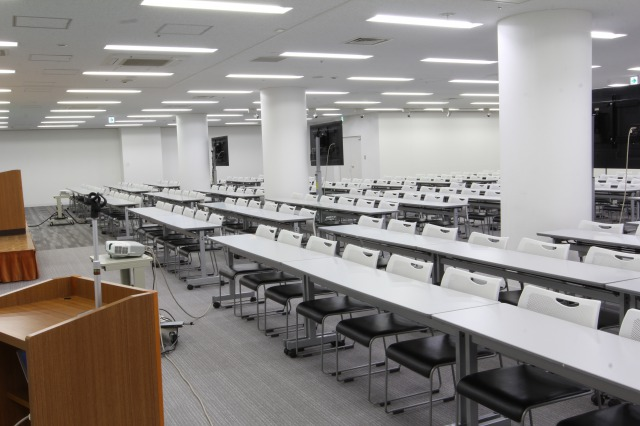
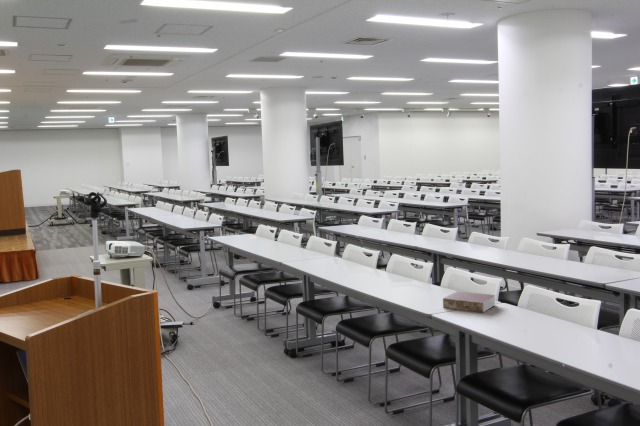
+ book (469, 301)
